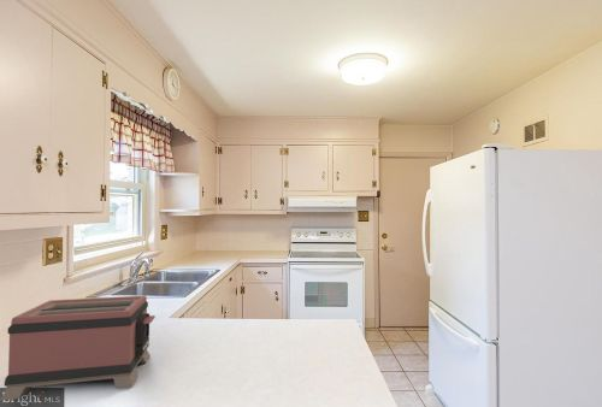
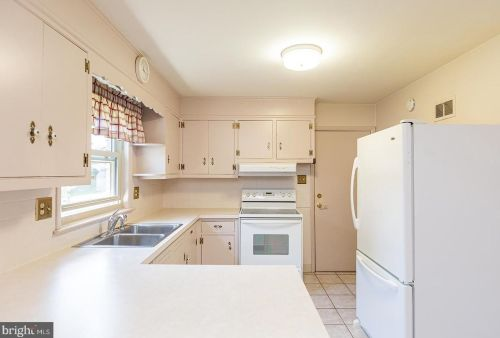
- toaster (92, 340)
